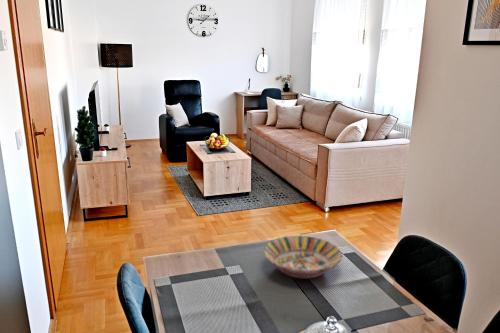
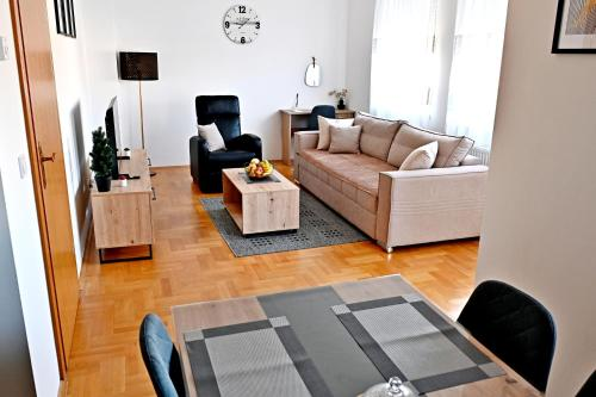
- serving bowl (301, 260)
